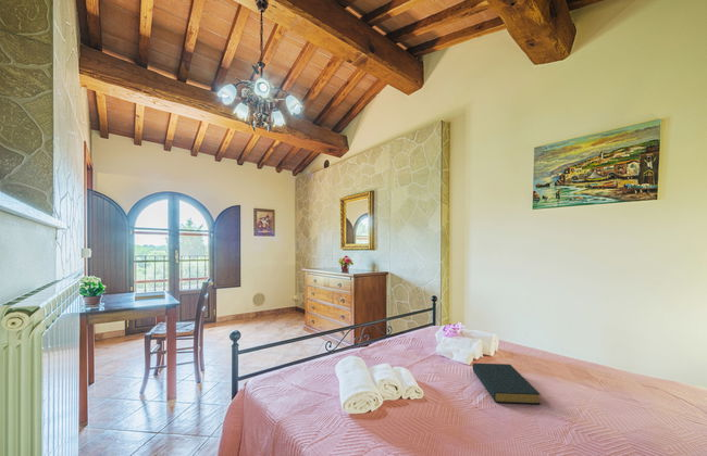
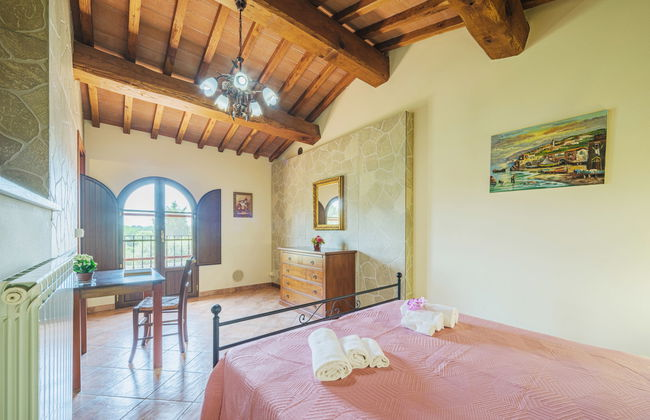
- hardback book (503, 381)
